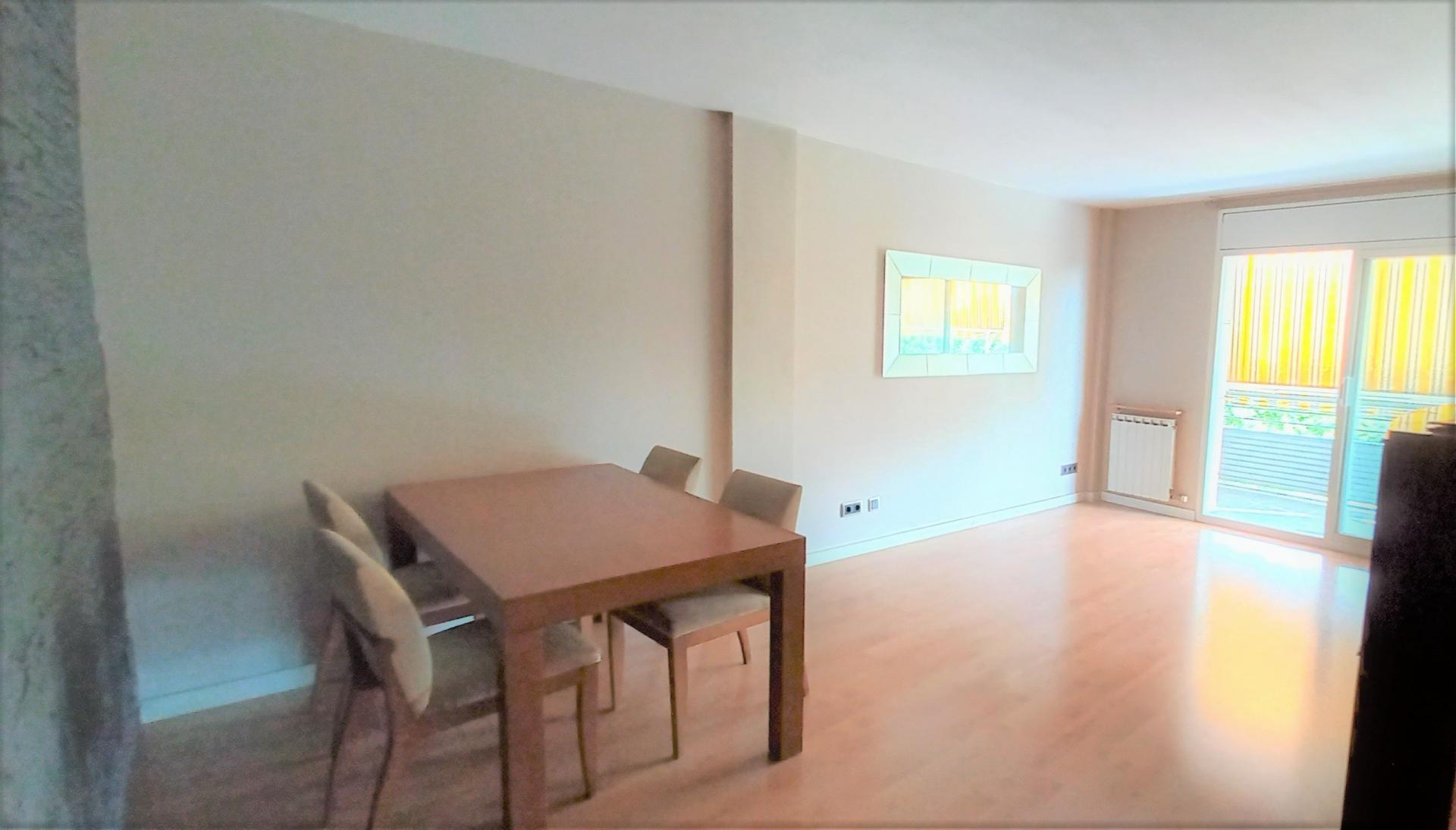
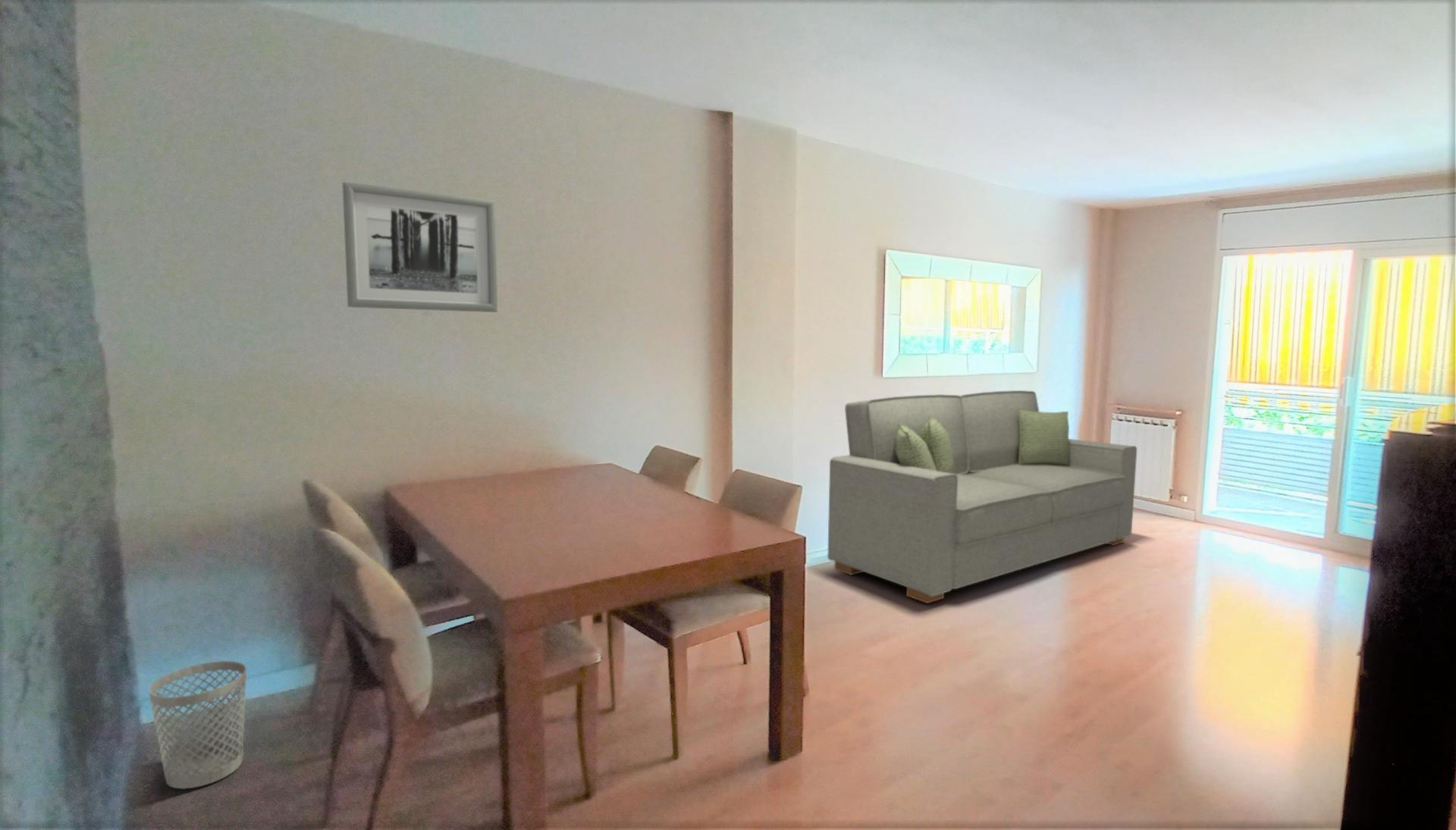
+ sofa (990, 475)
+ wastebasket (202, 724)
+ wall art (425, 251)
